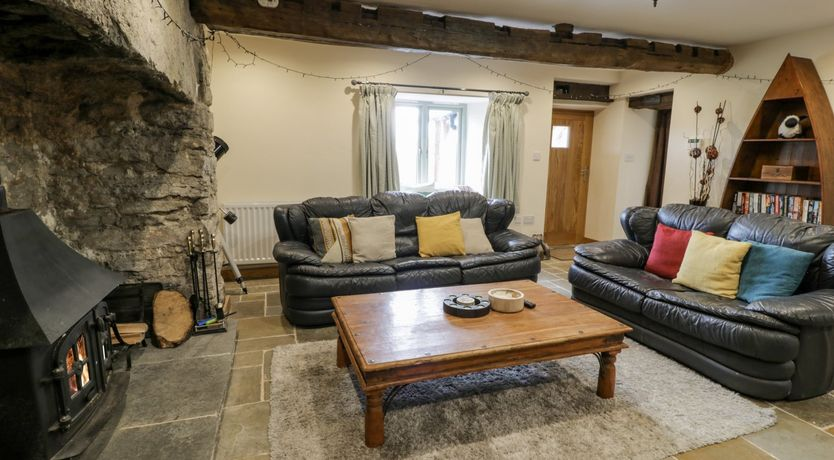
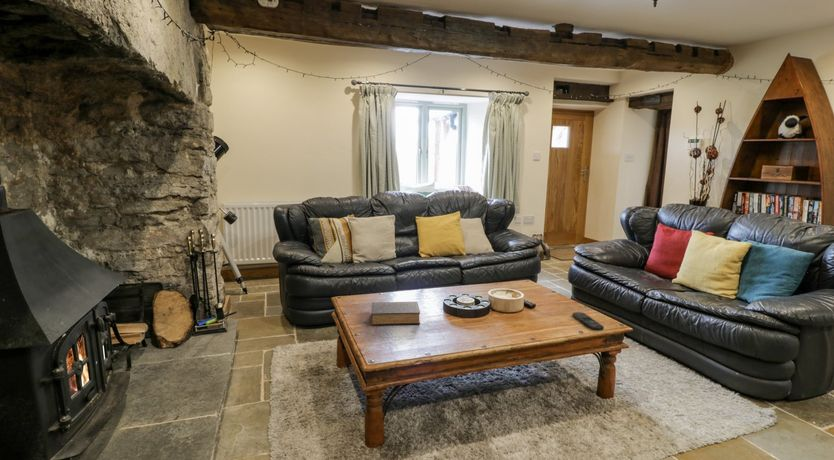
+ remote control (587, 320)
+ book (395, 312)
